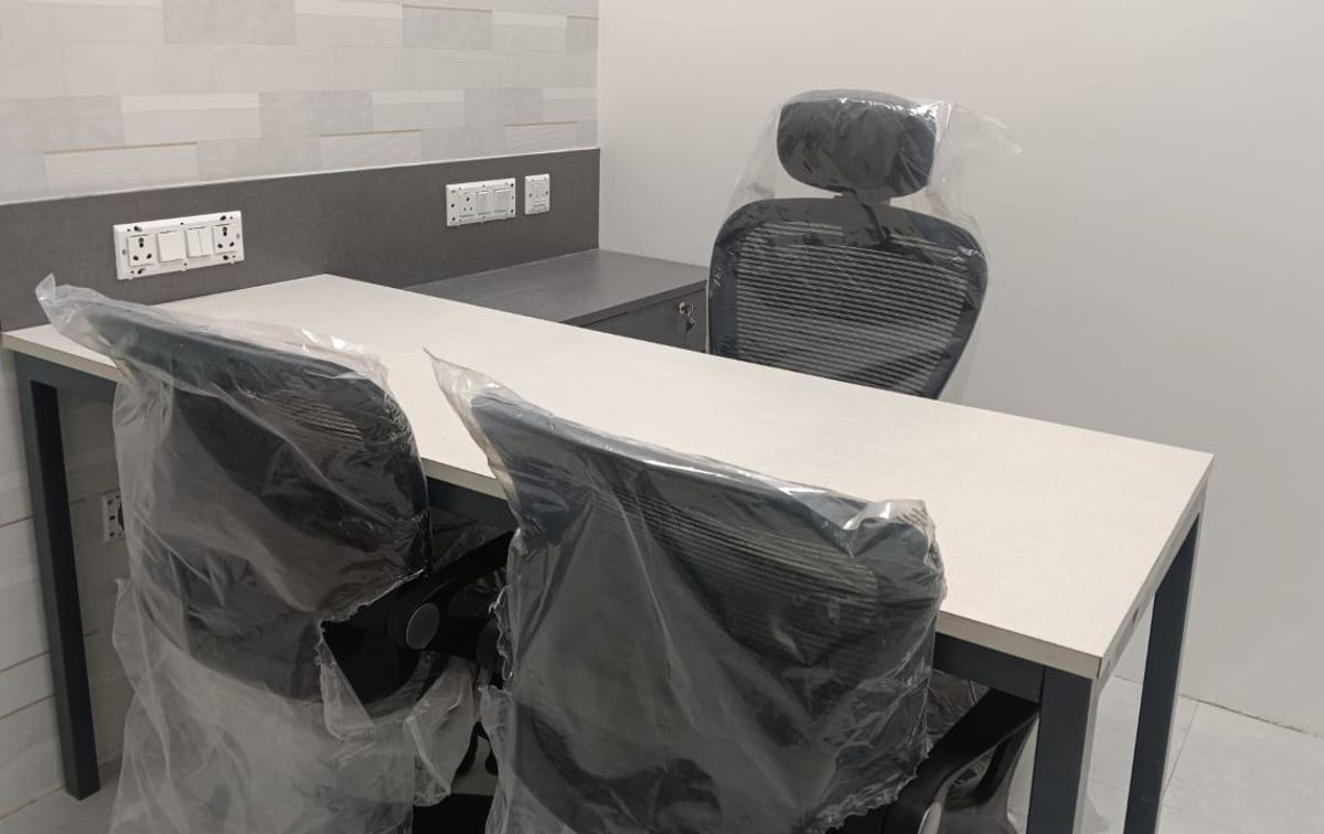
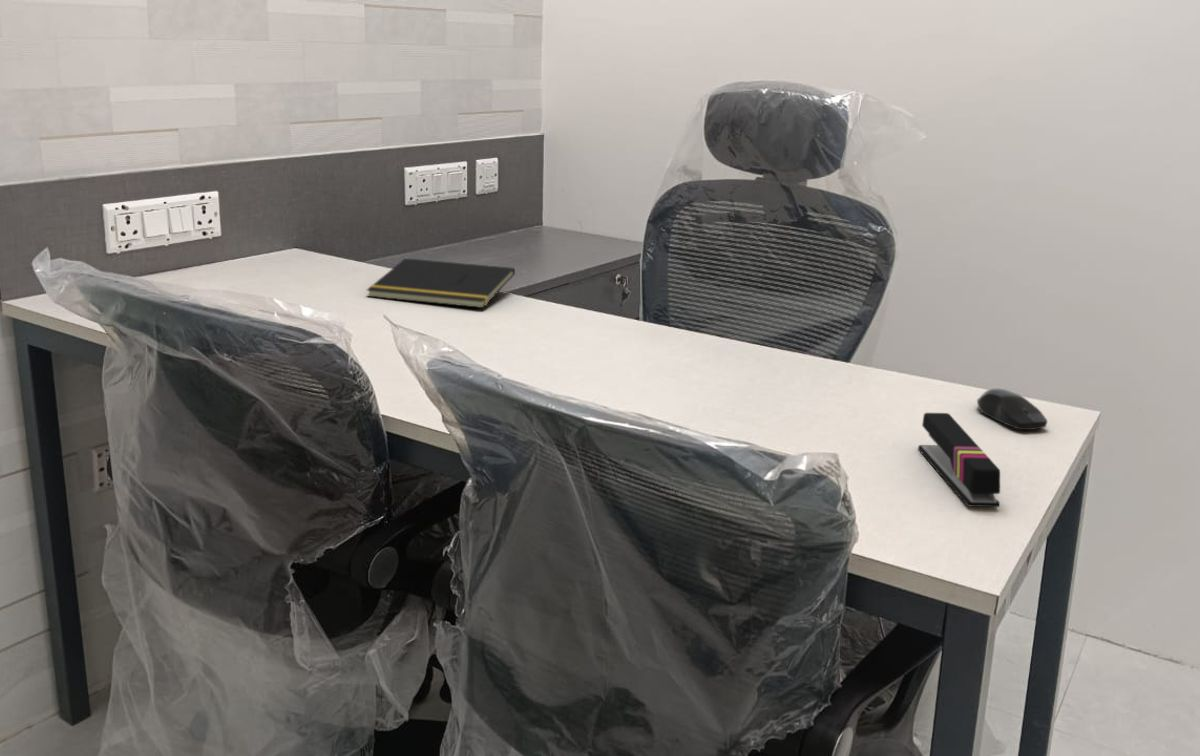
+ computer mouse (1011, 406)
+ stapler (958, 456)
+ notepad (442, 281)
